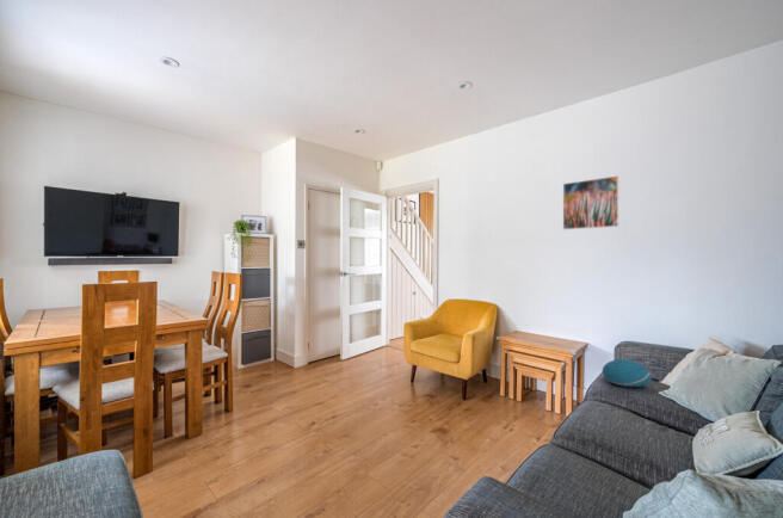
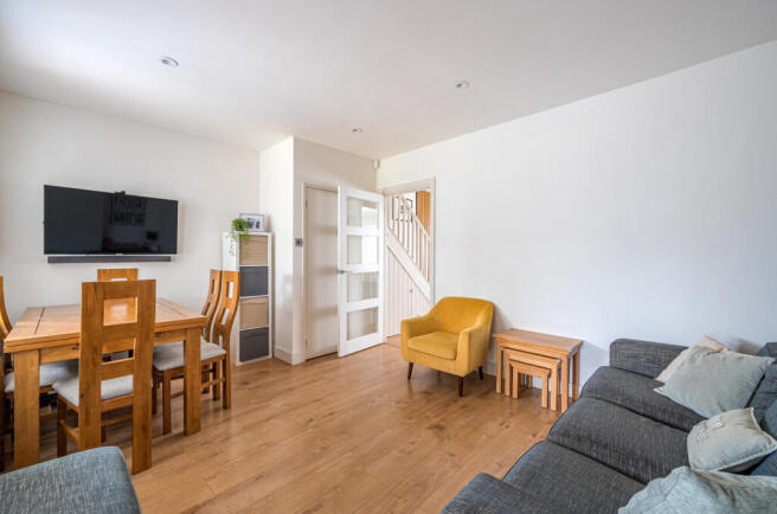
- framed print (590, 204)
- cushion (625, 371)
